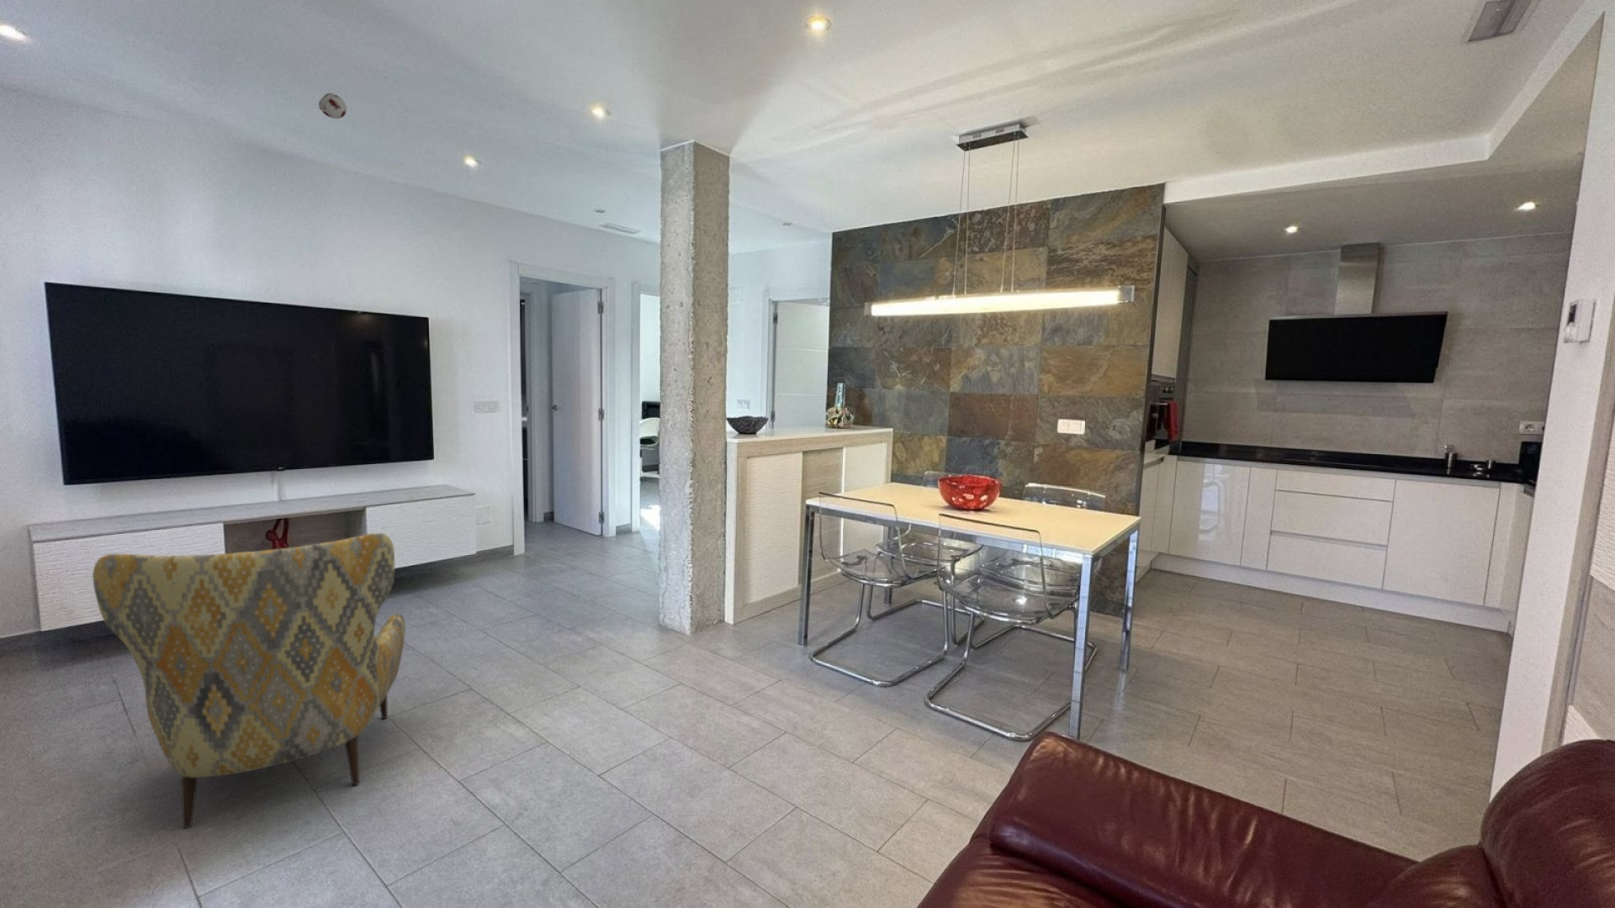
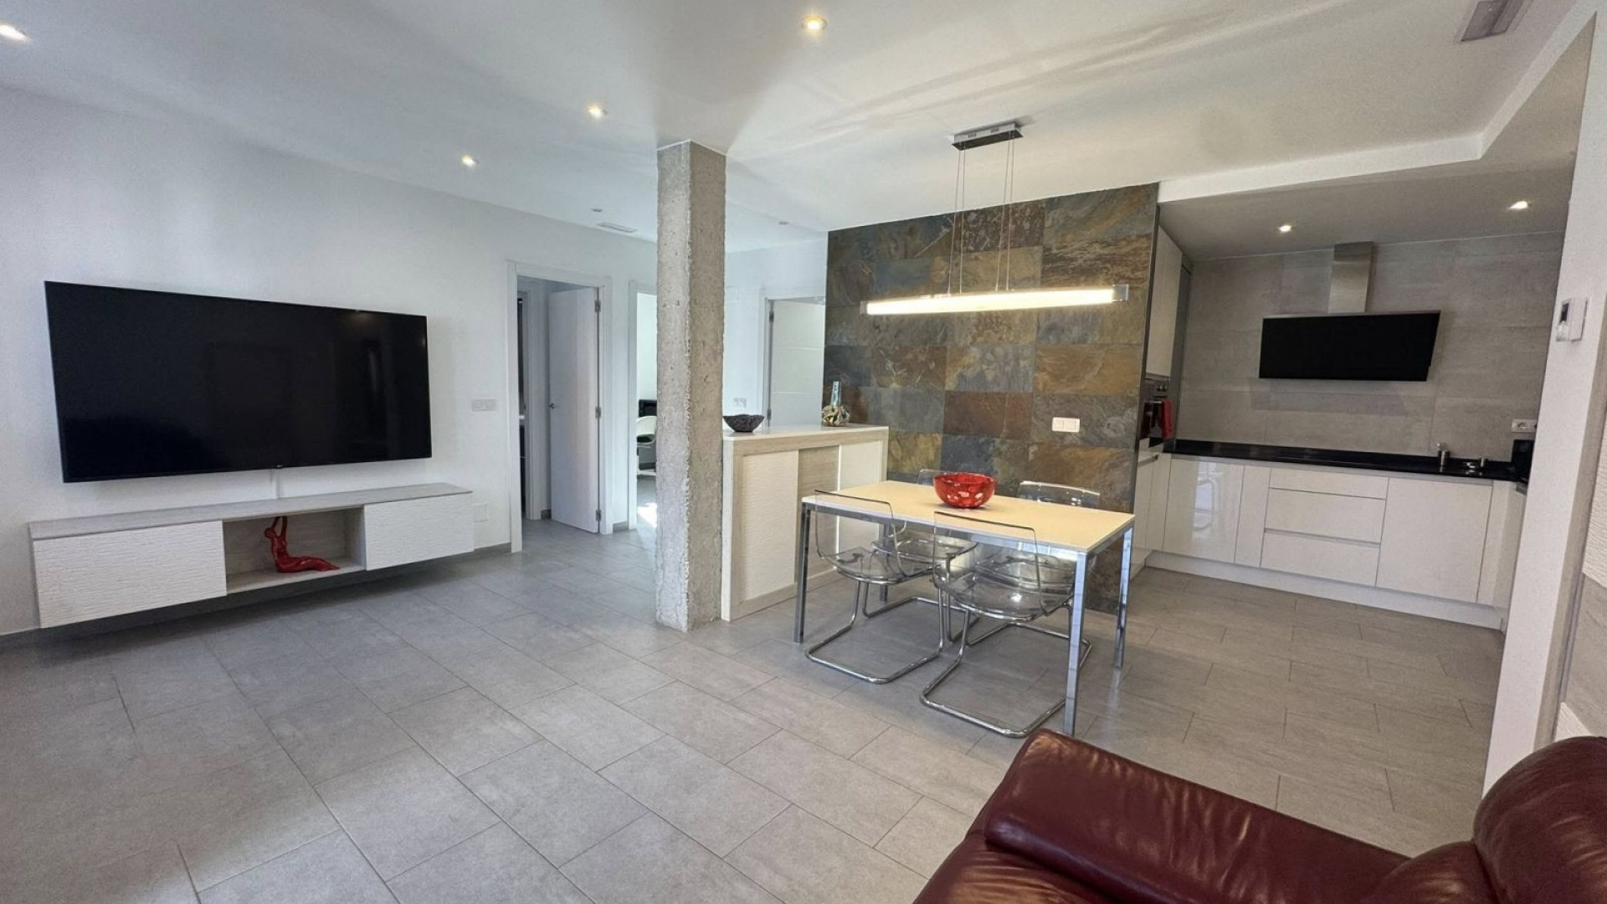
- smoke detector (333, 105)
- armchair (277, 655)
